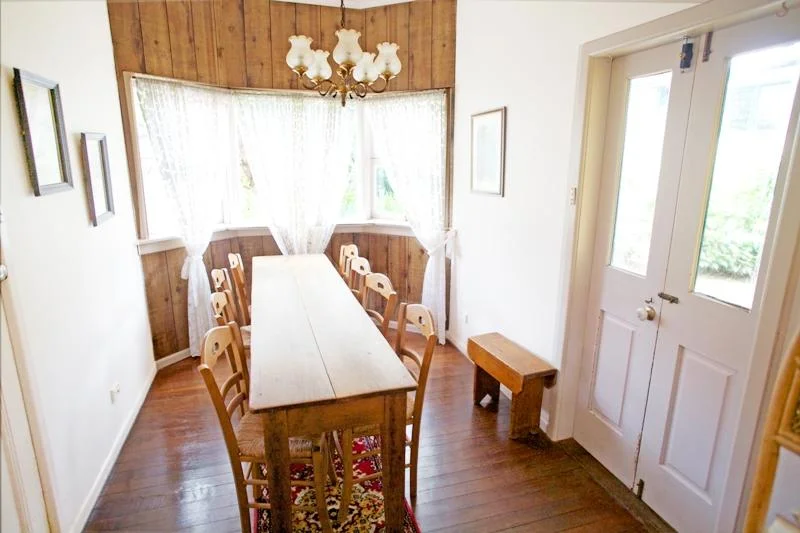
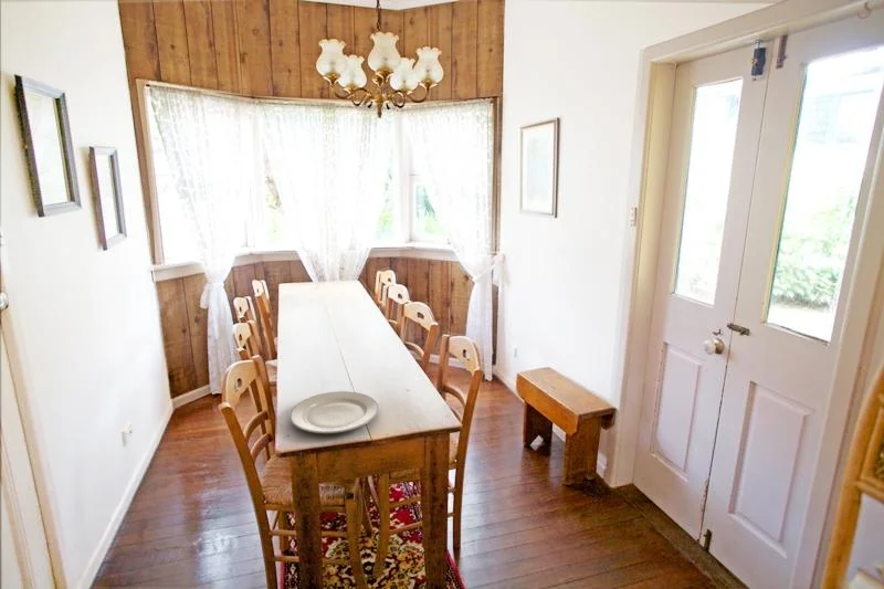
+ chinaware (335, 412)
